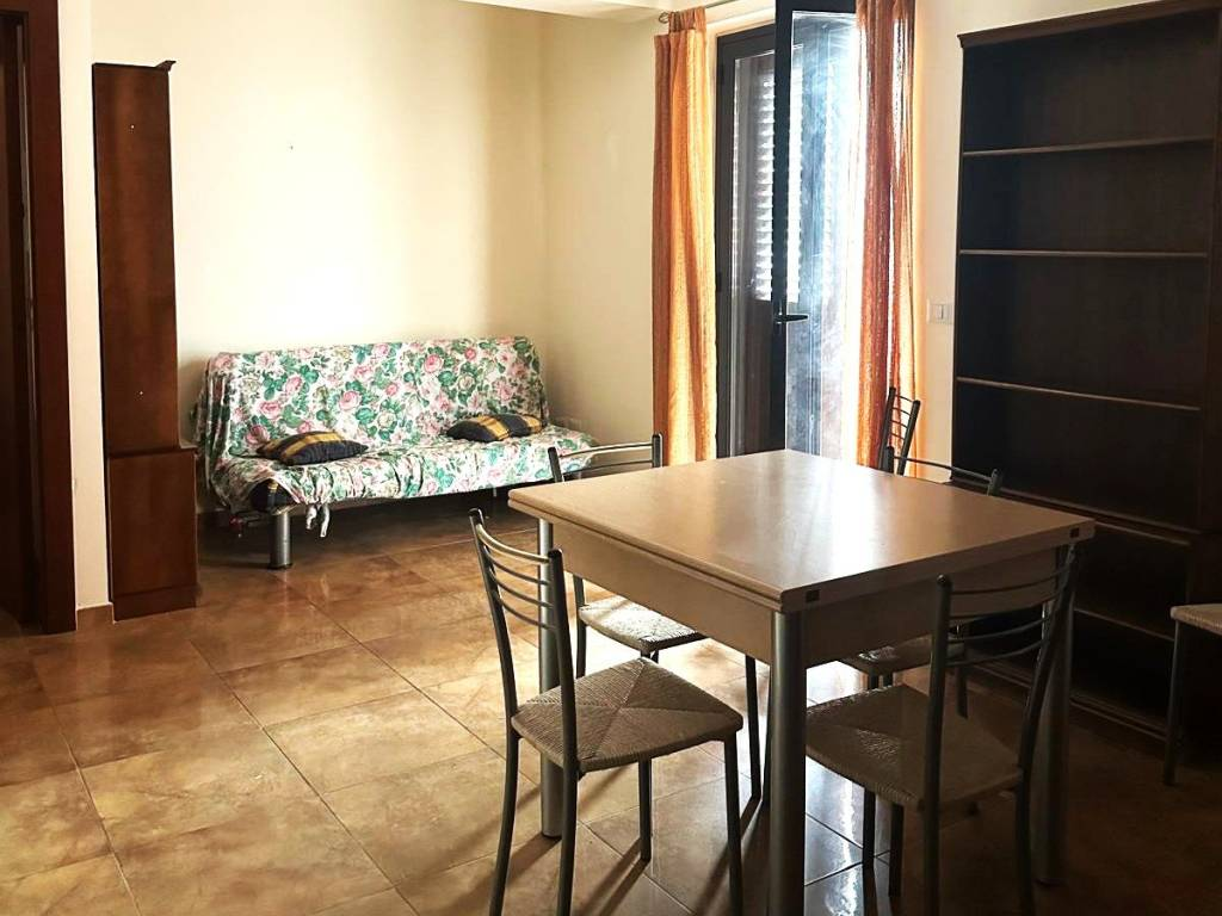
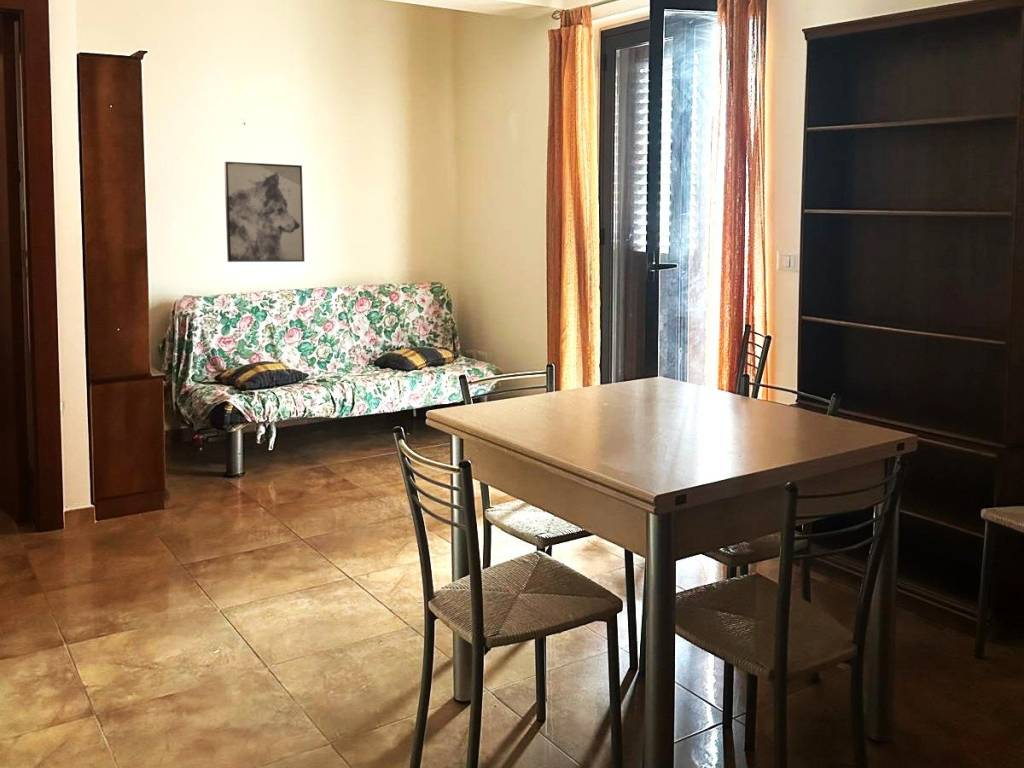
+ wall art (265, 212)
